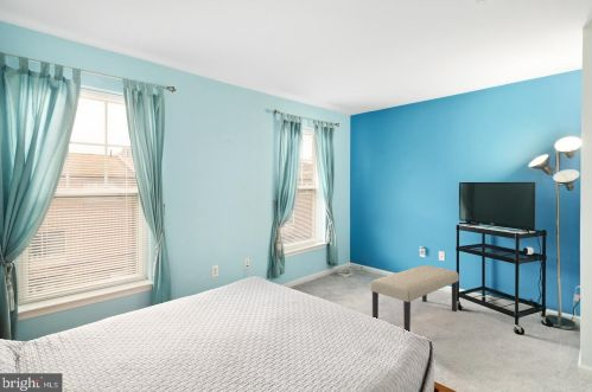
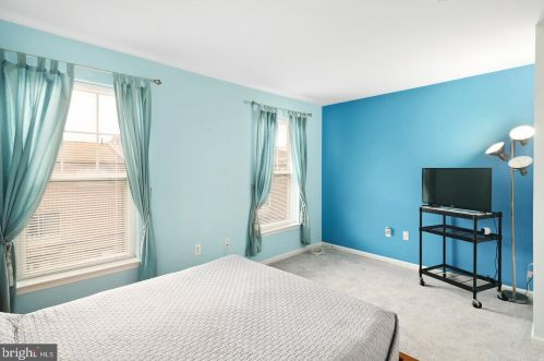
- bench (416, 295)
